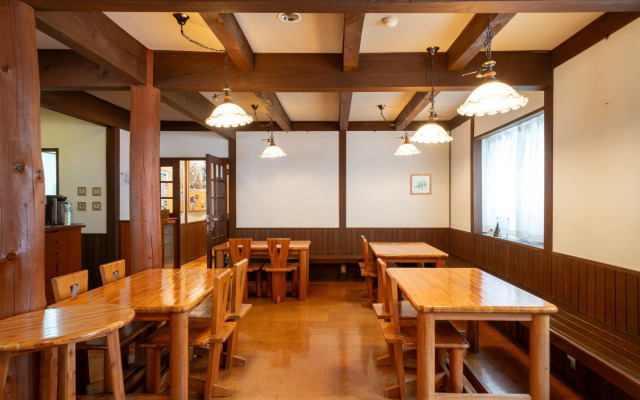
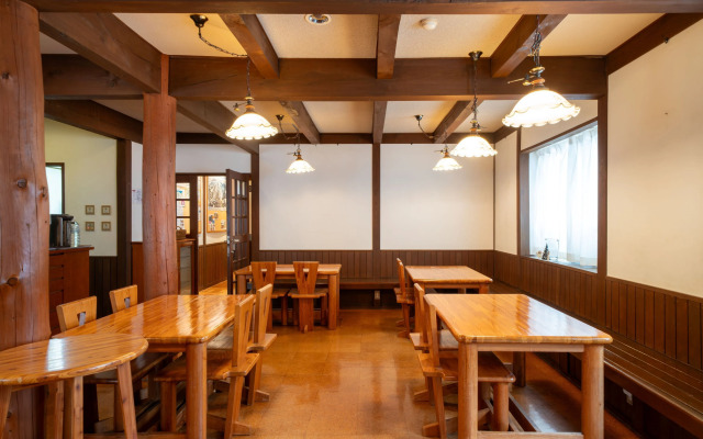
- wall art (420, 184)
